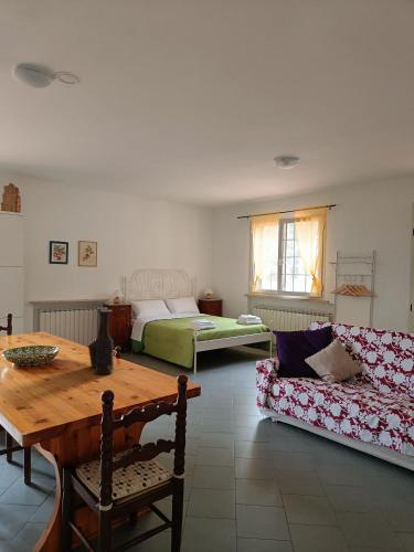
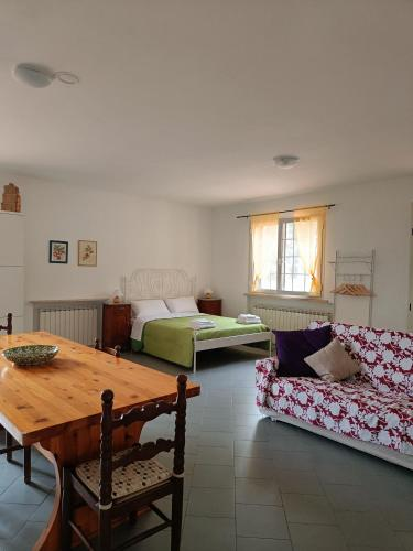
- vase (103, 338)
